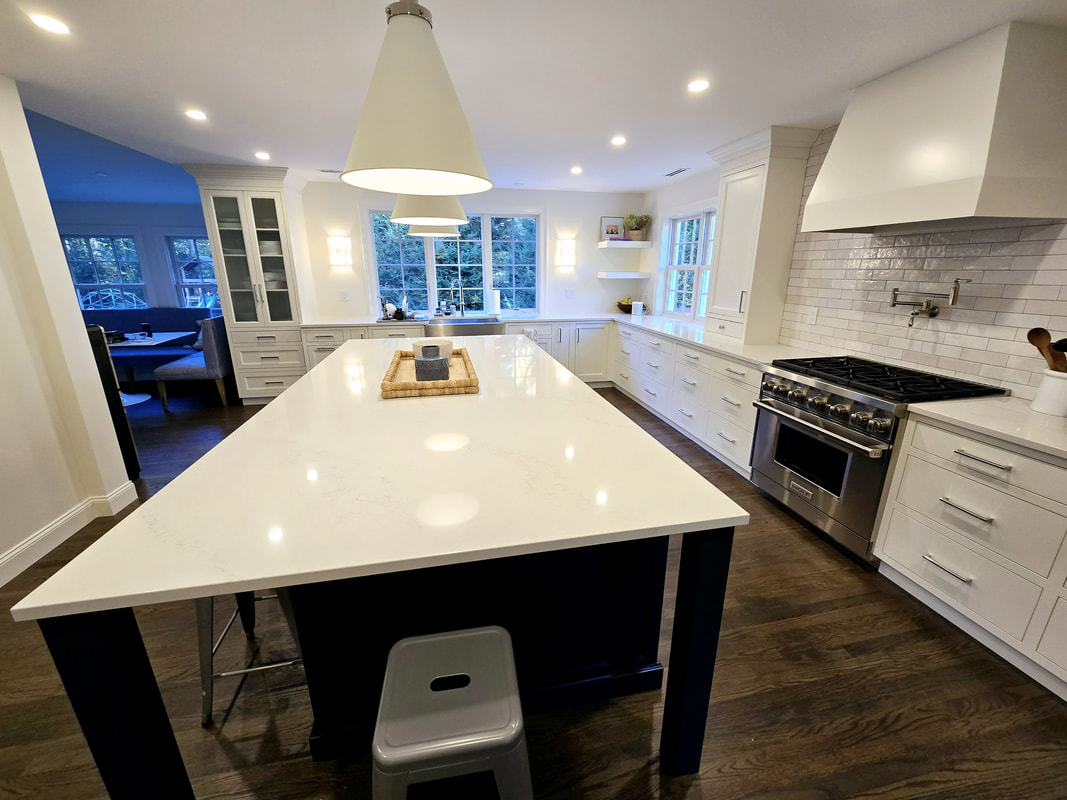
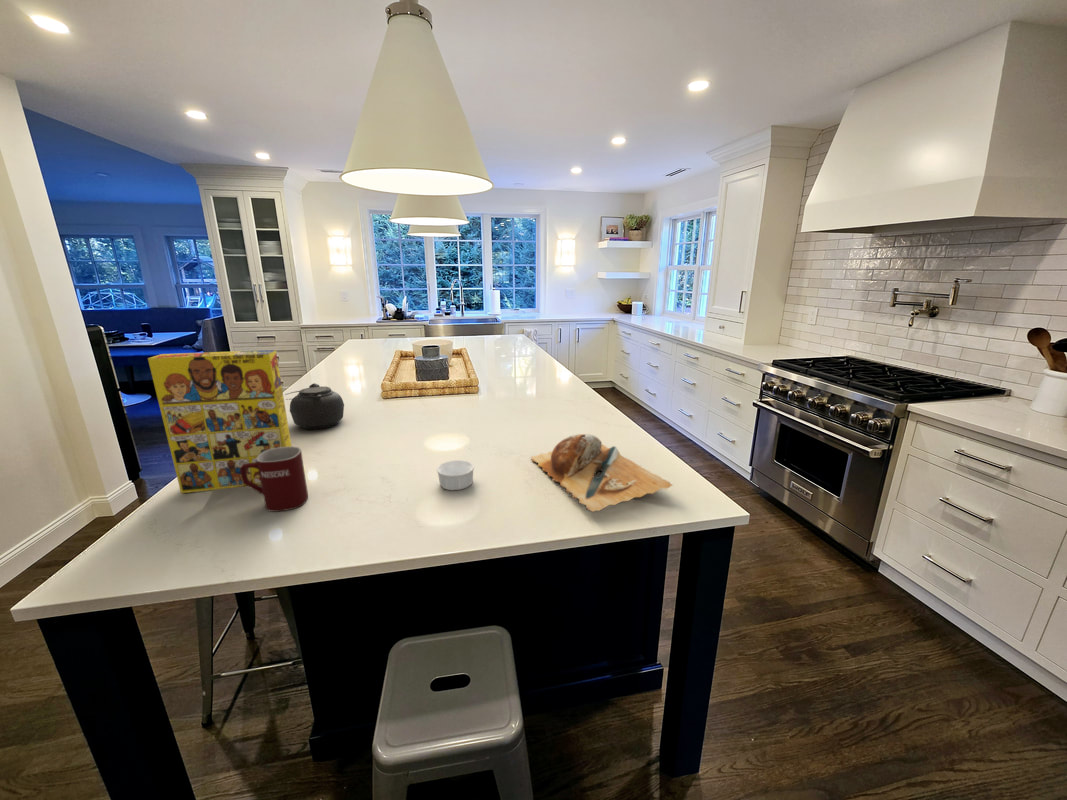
+ mug (274, 479)
+ teapot (316, 405)
+ cereal box (228, 421)
+ chopping board (595, 460)
+ ramekin (456, 475)
